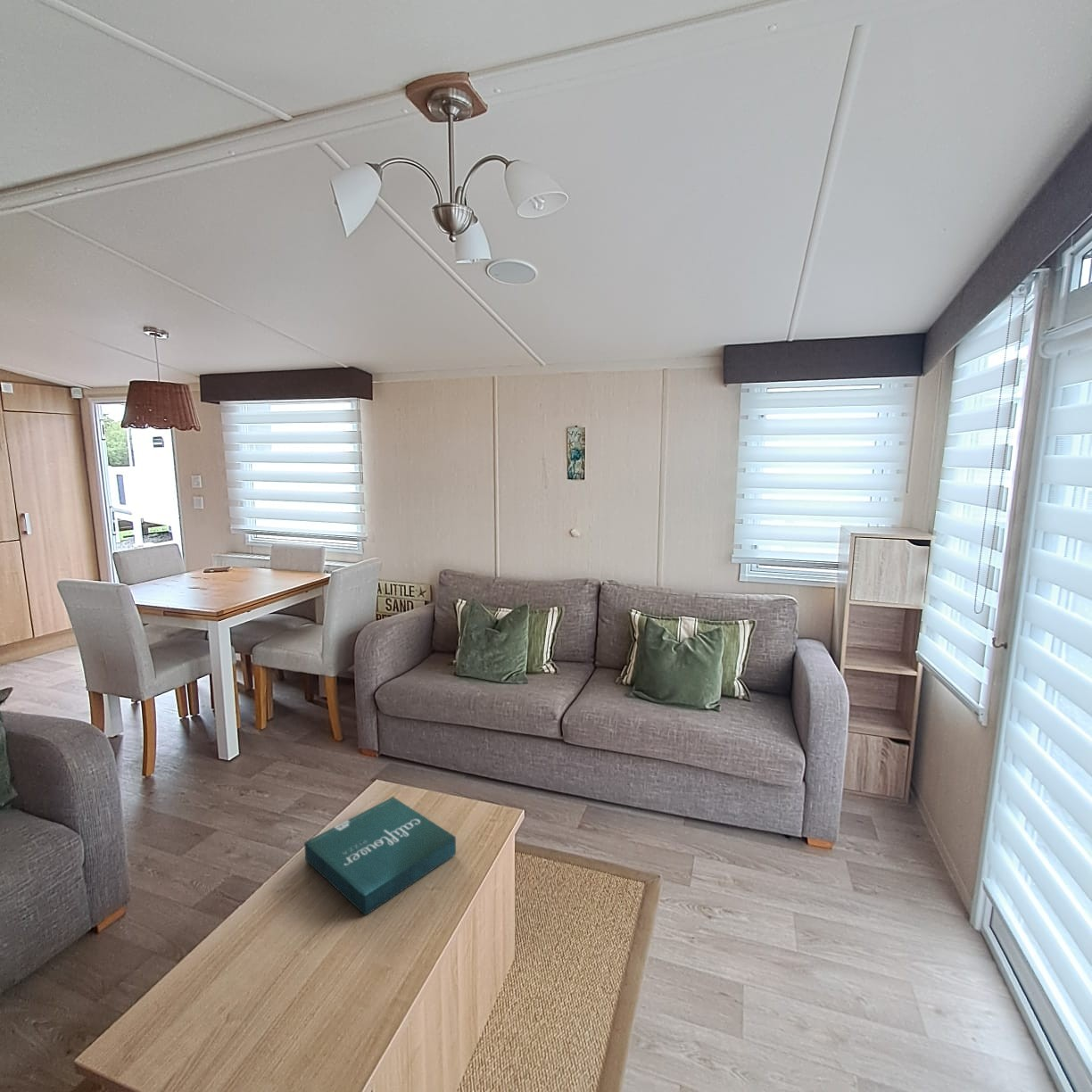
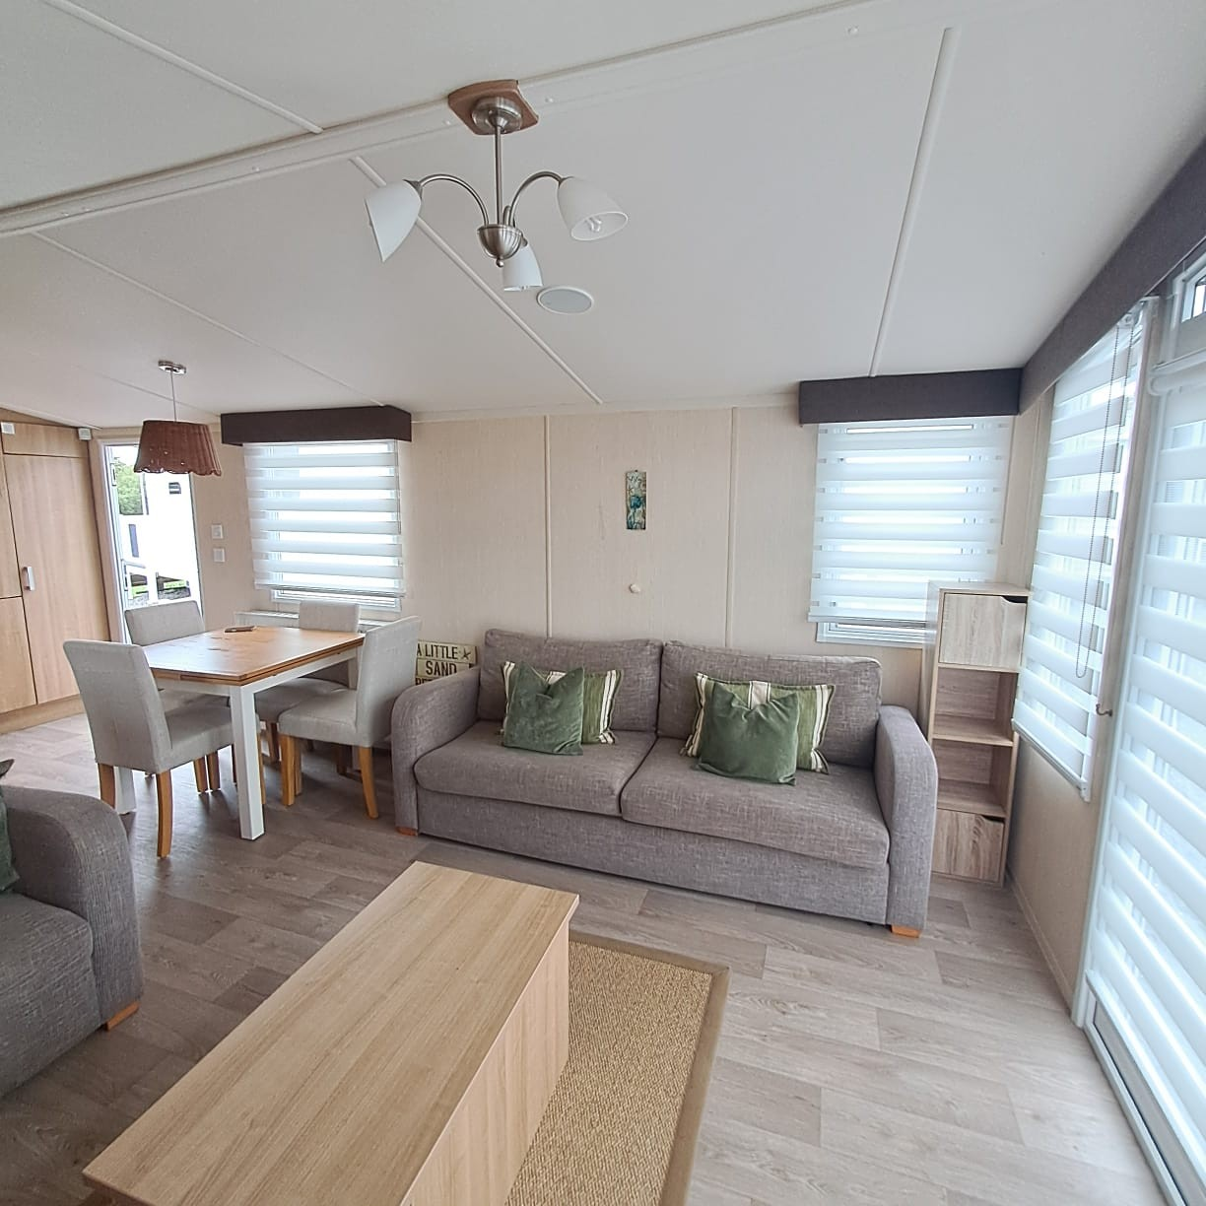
- pizza box (381, 848)
